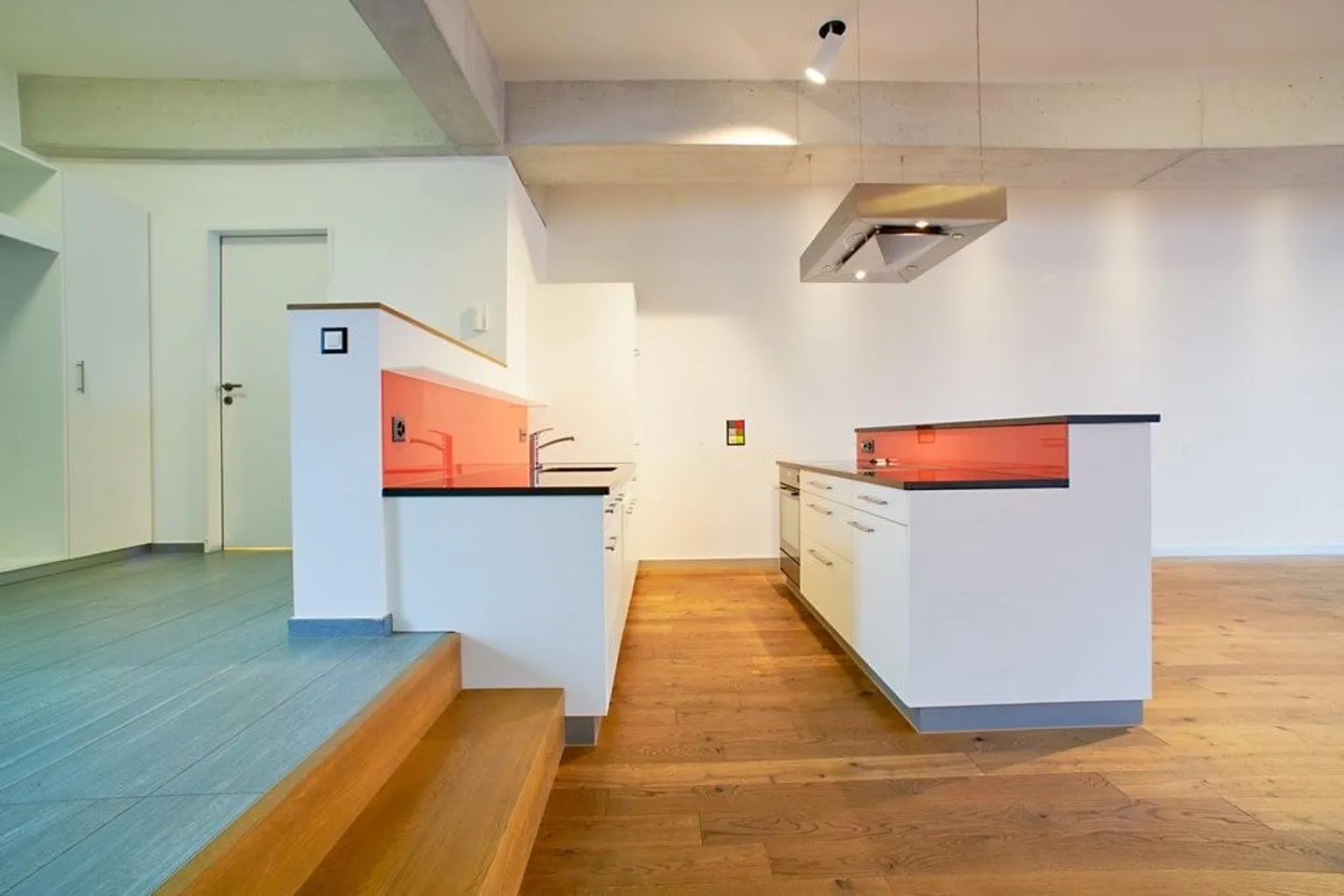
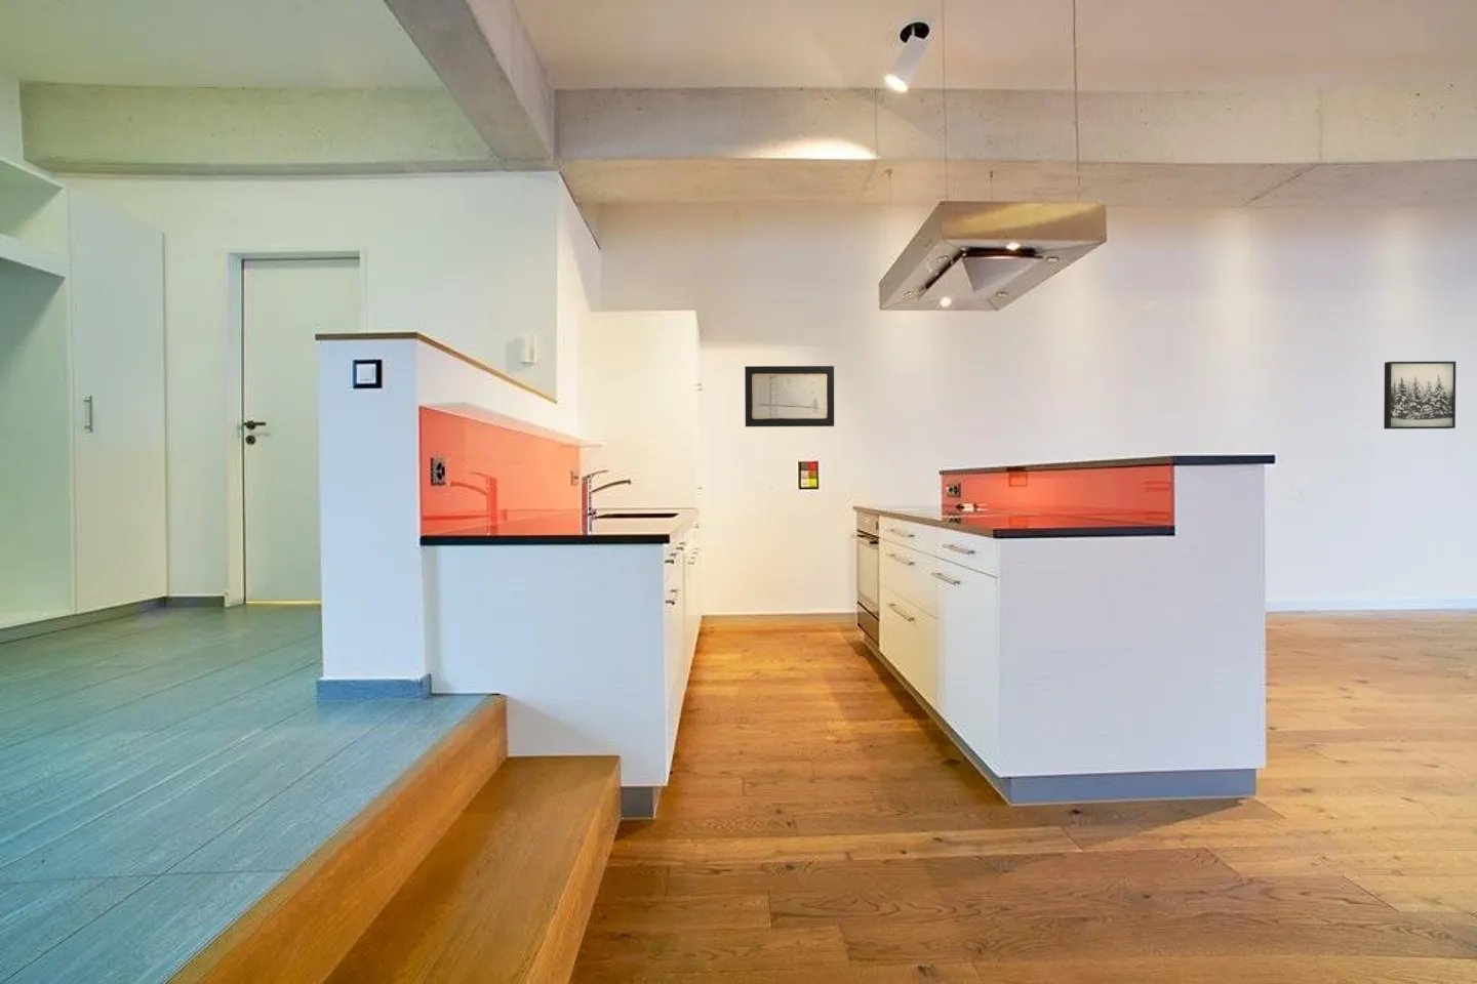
+ wall art (789, 395)
+ wall art (1420, 394)
